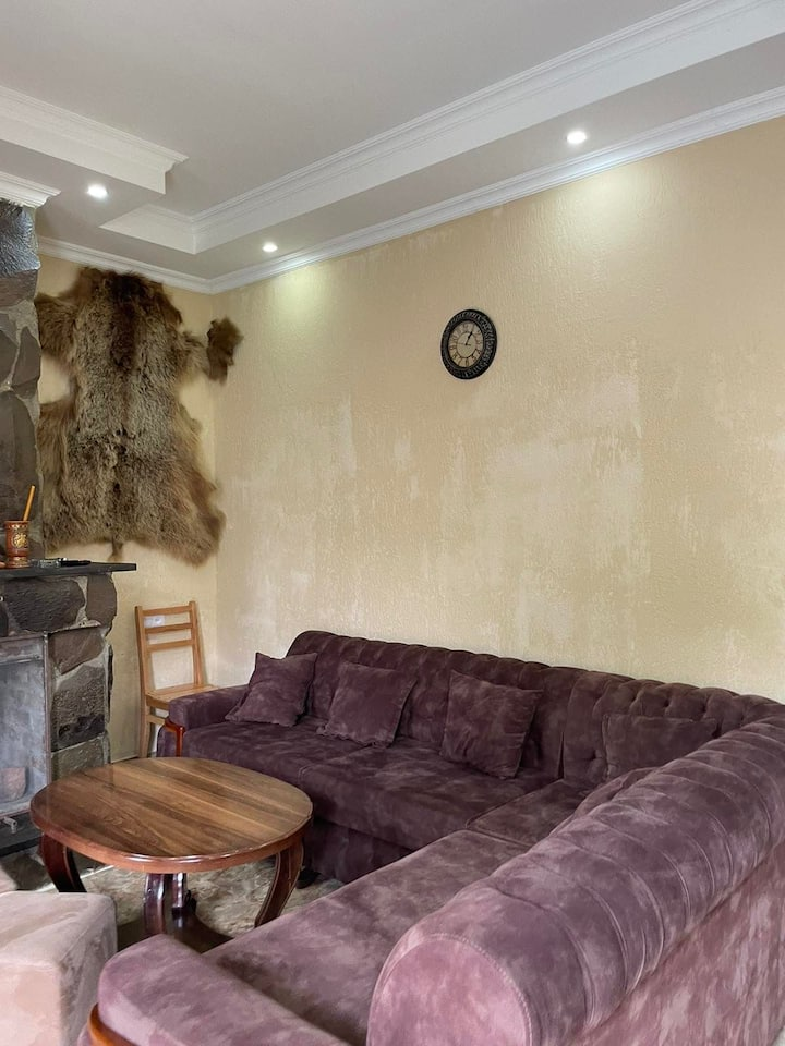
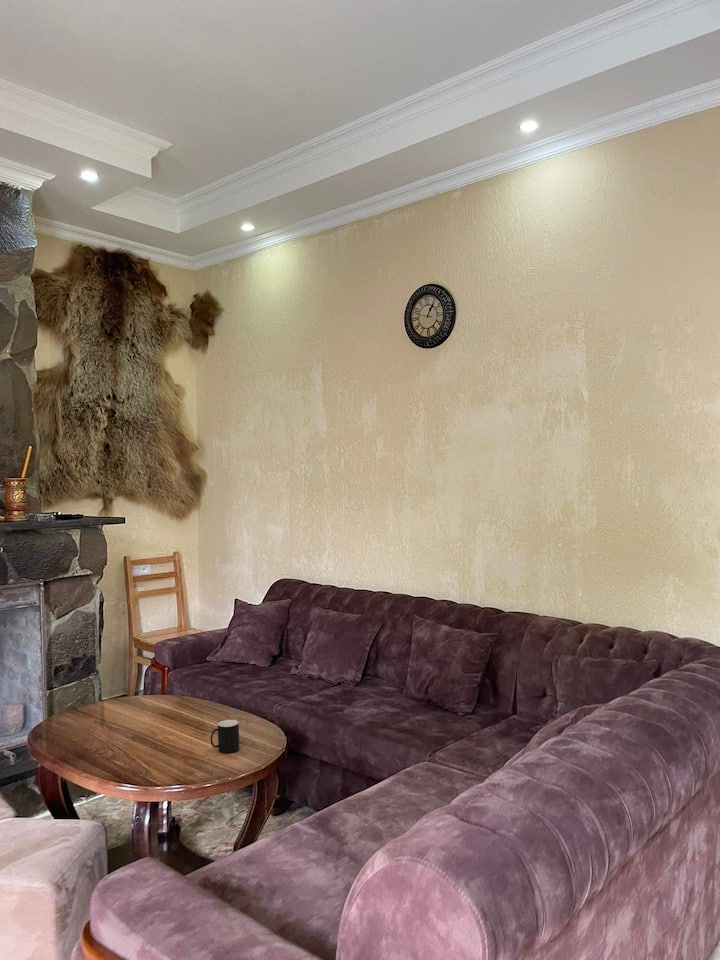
+ cup (224, 737)
